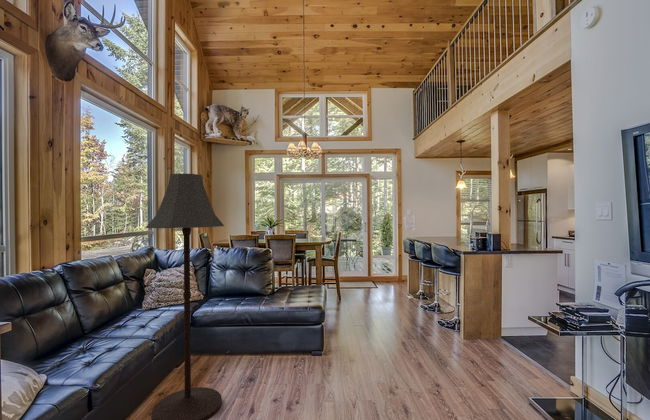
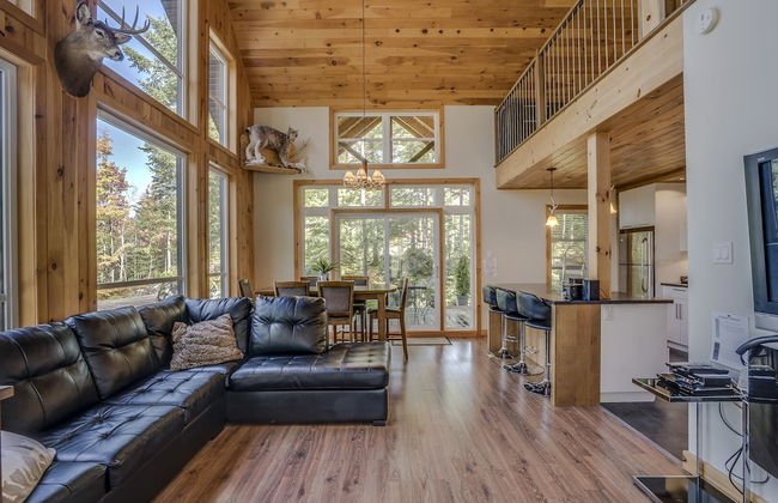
- floor lamp (187, 291)
